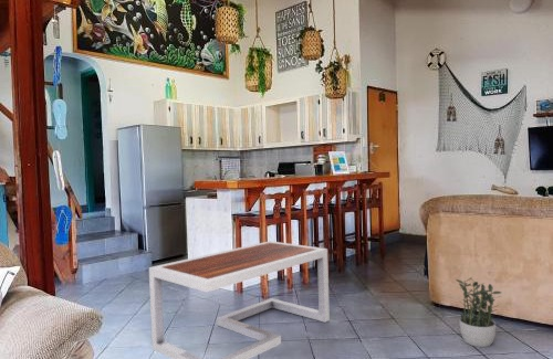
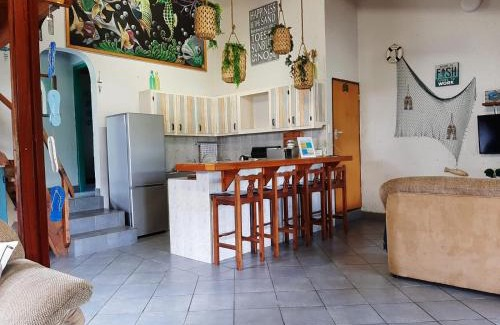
- potted plant (479, 309)
- coffee table (249, 306)
